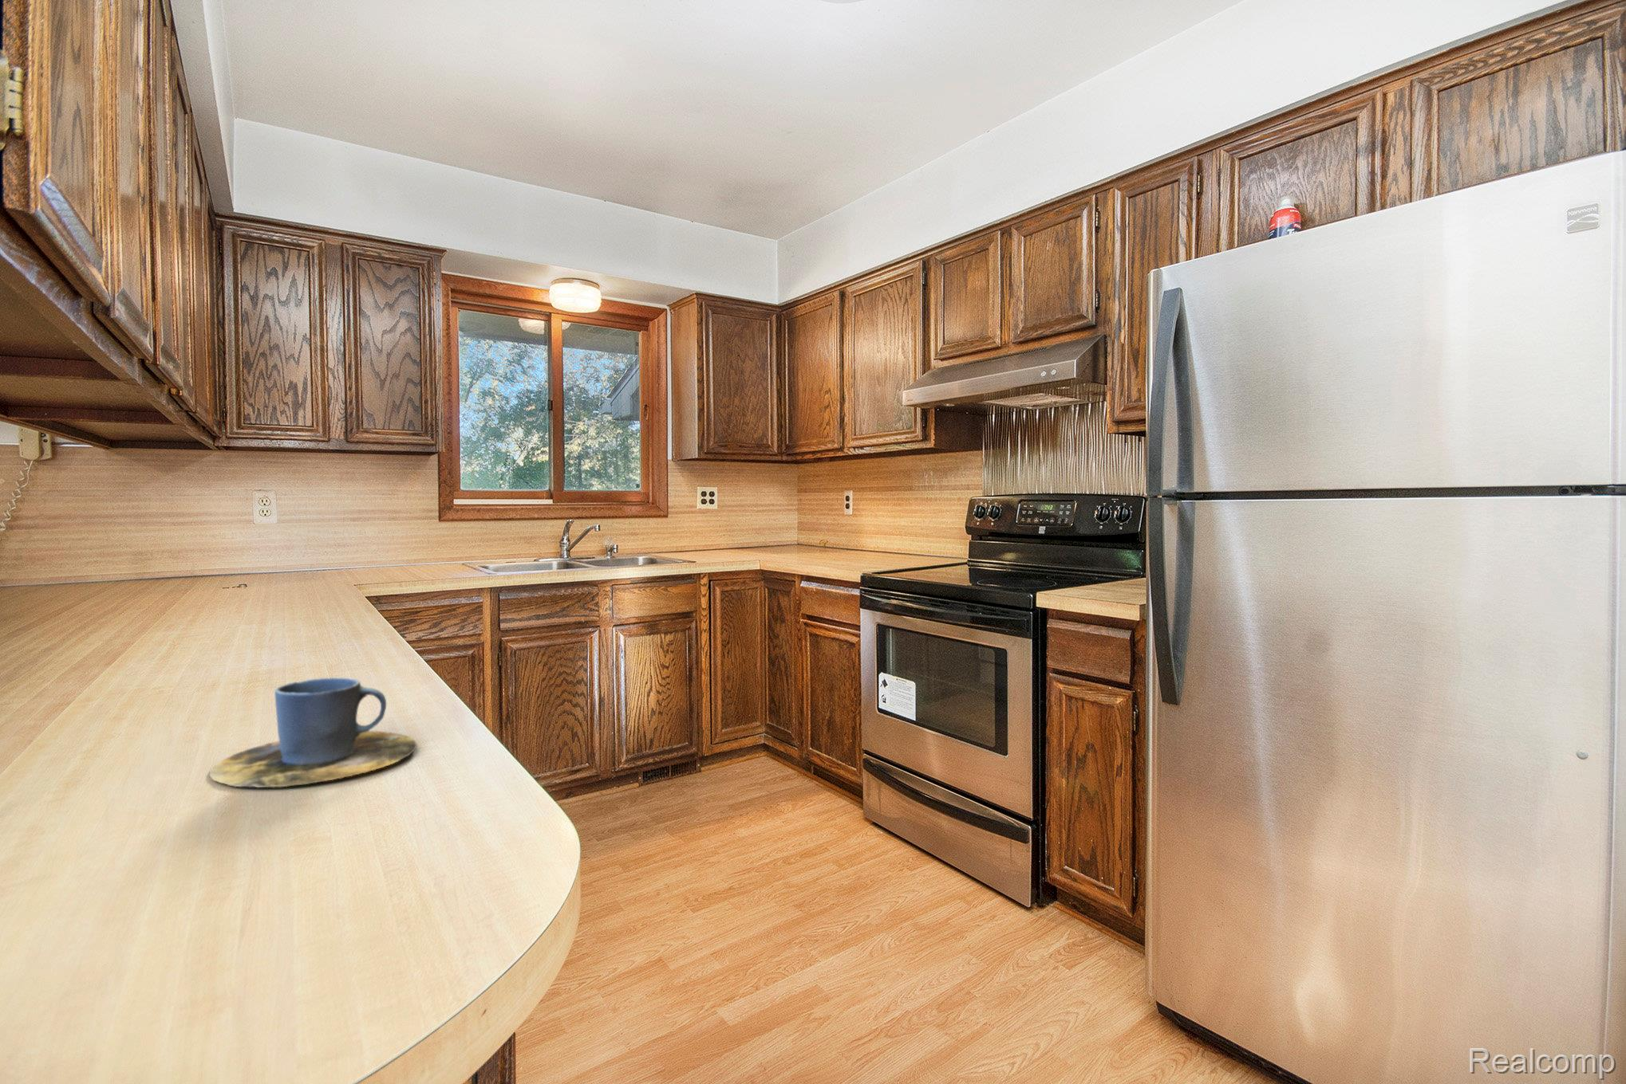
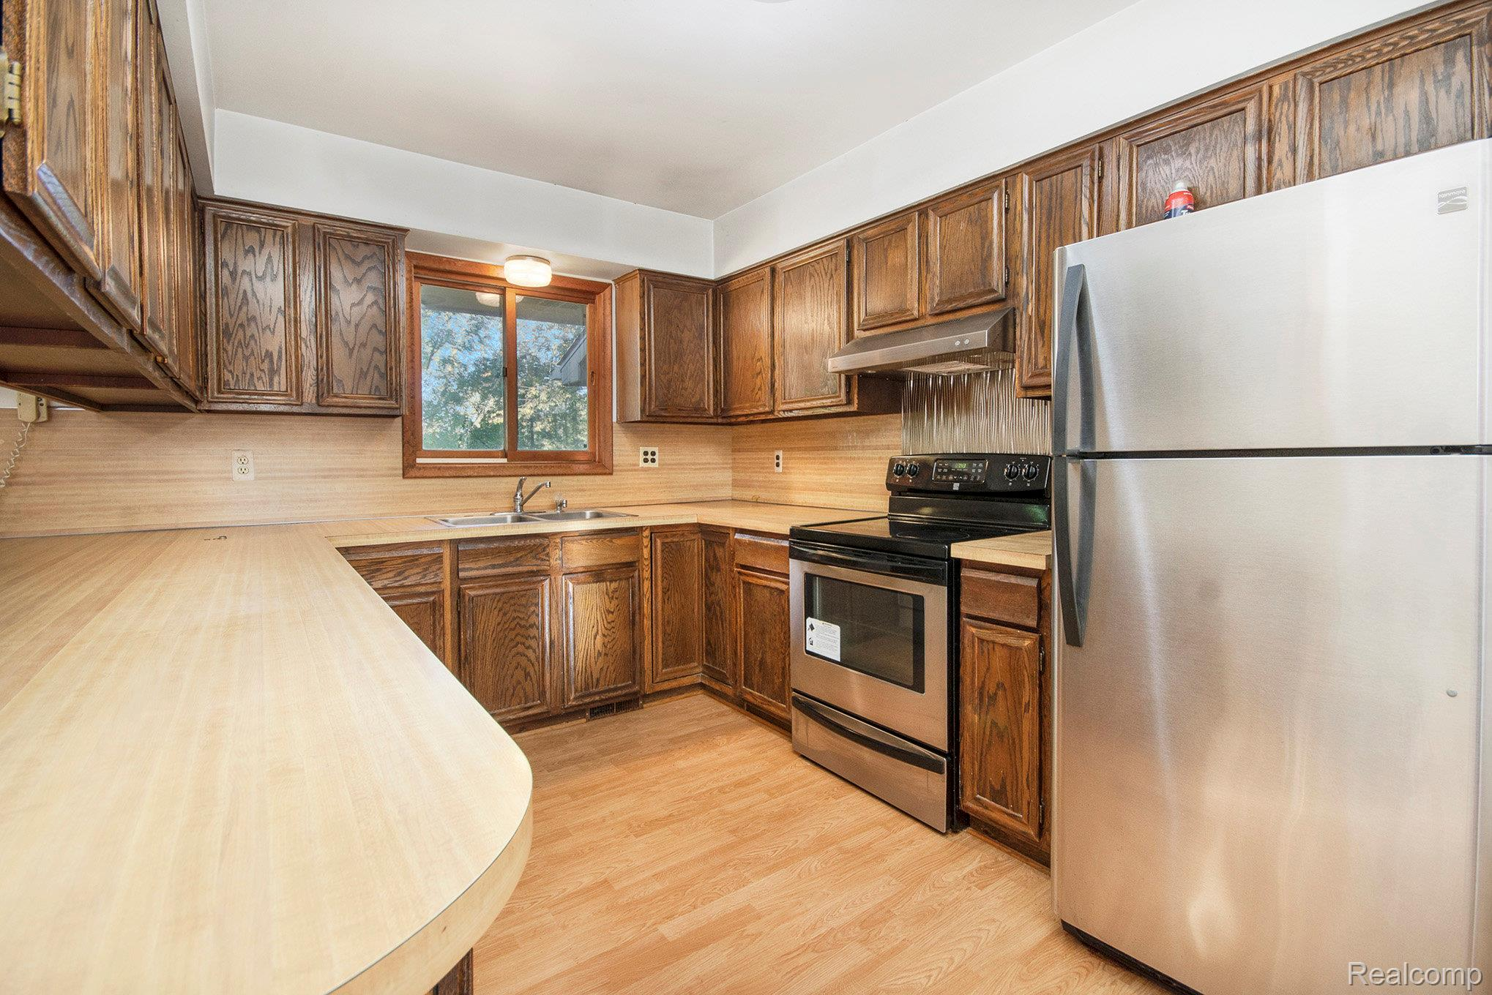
- cup (318, 721)
